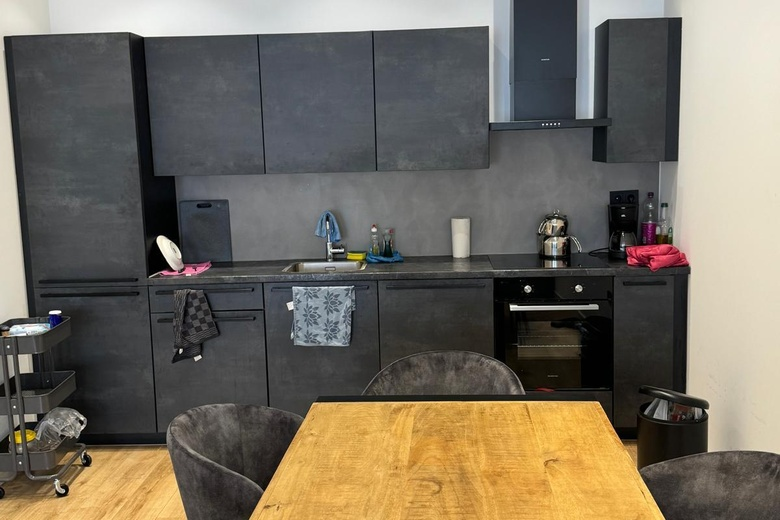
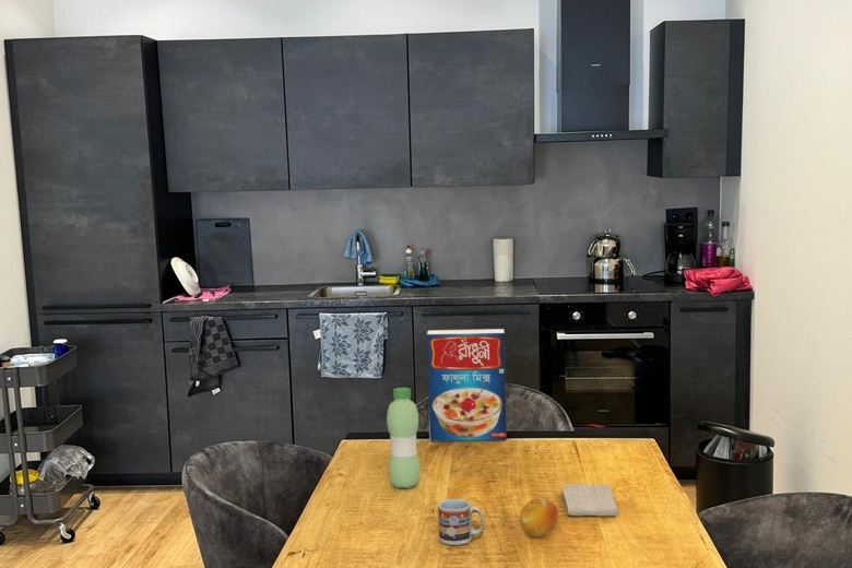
+ cereal box (466, 384)
+ fruit (539, 517)
+ water bottle (403, 437)
+ cup (461, 521)
+ washcloth (589, 498)
